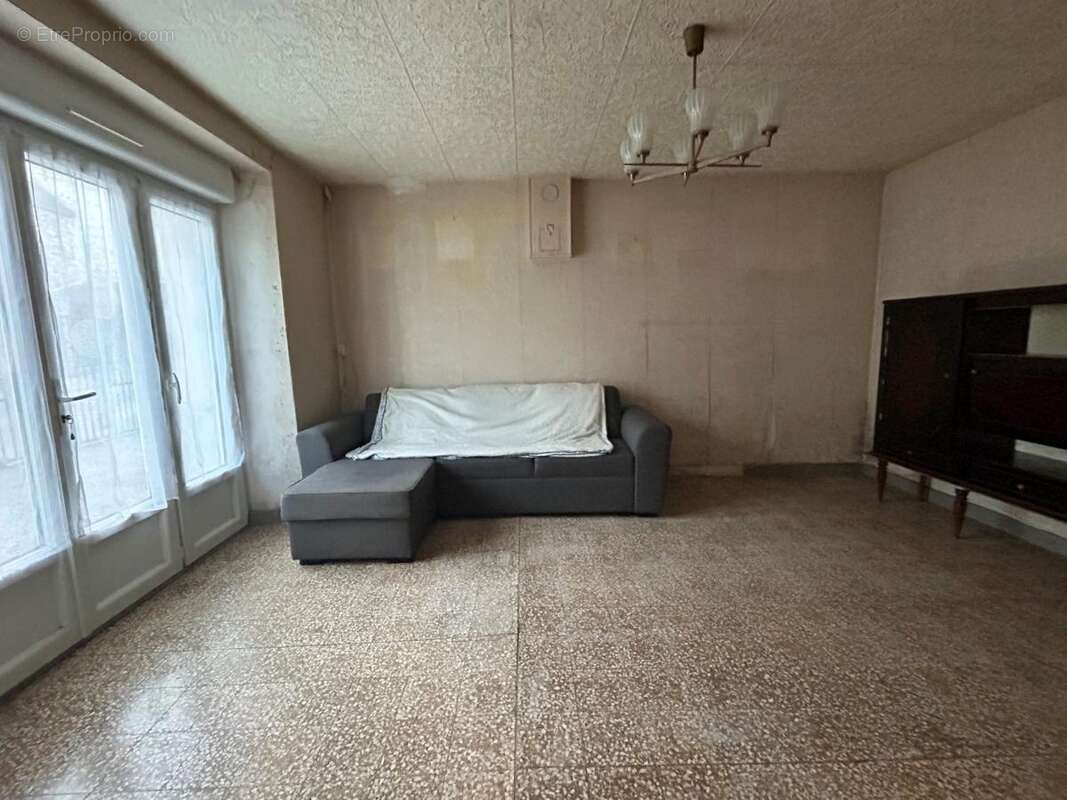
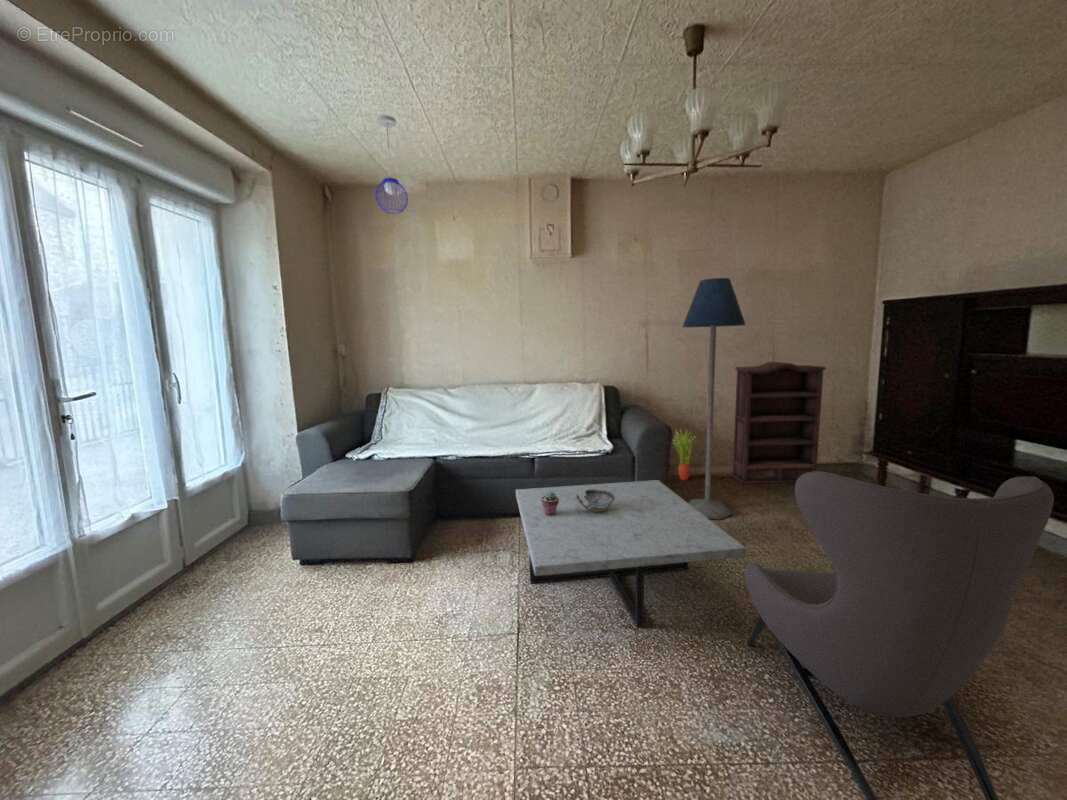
+ pendant light (389, 166)
+ floor lamp (711, 399)
+ potted succulent (550, 502)
+ coffee table (610, 544)
+ decorative bowl (595, 502)
+ bookshelf (776, 421)
+ potted plant (682, 455)
+ armchair (863, 579)
